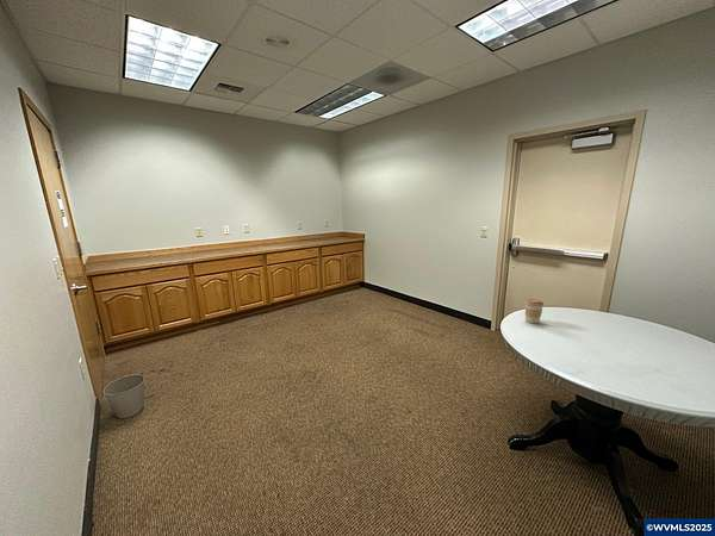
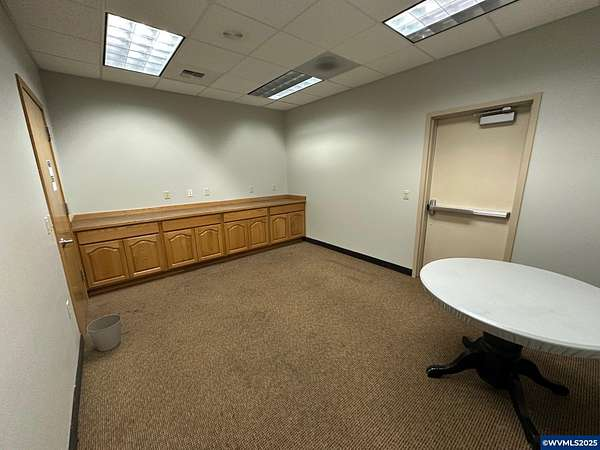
- coffee cup (533, 310)
